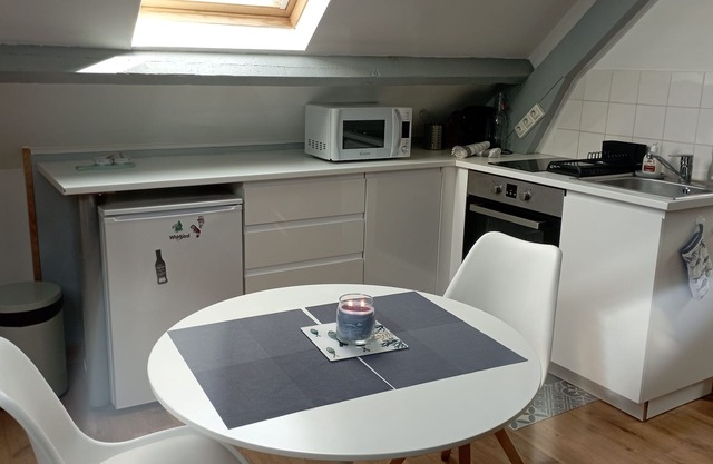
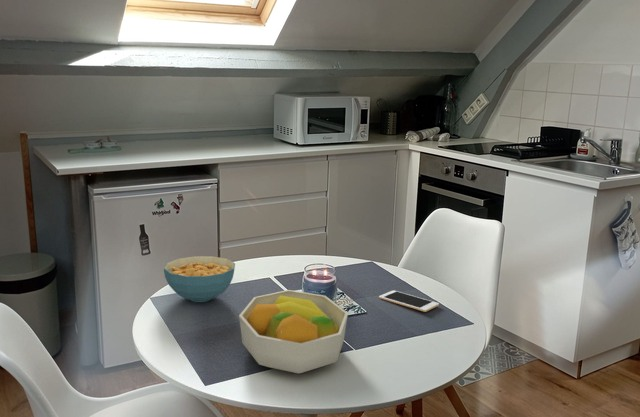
+ cell phone (408, 300)
+ fruit bowl (294, 324)
+ cereal bowl (200, 282)
